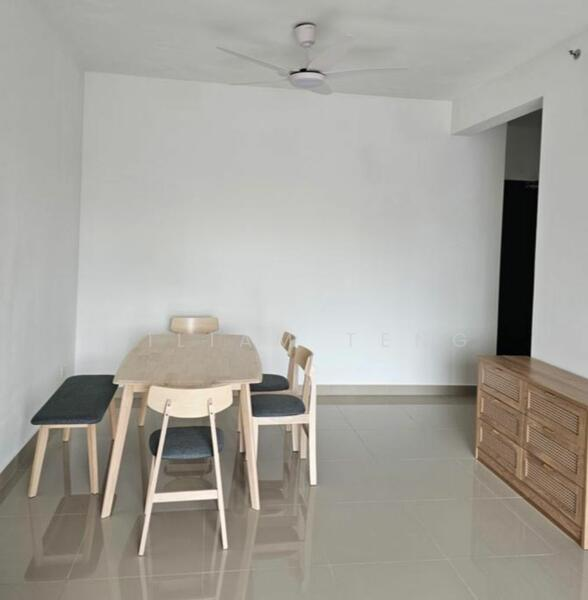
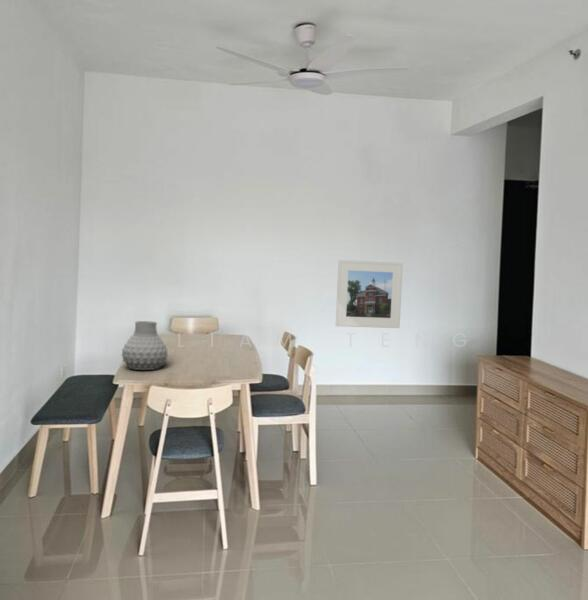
+ vase (145, 344)
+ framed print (369, 294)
